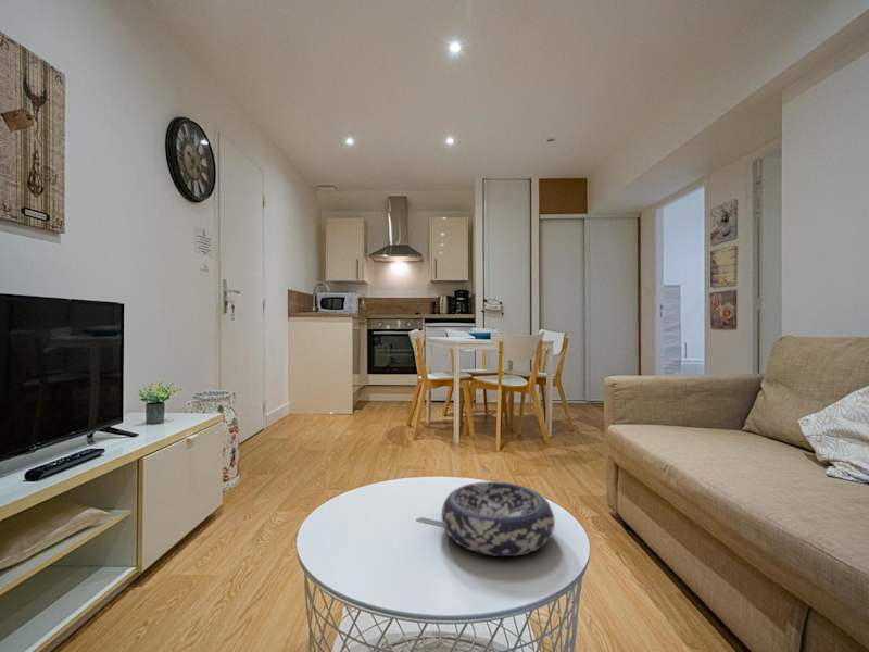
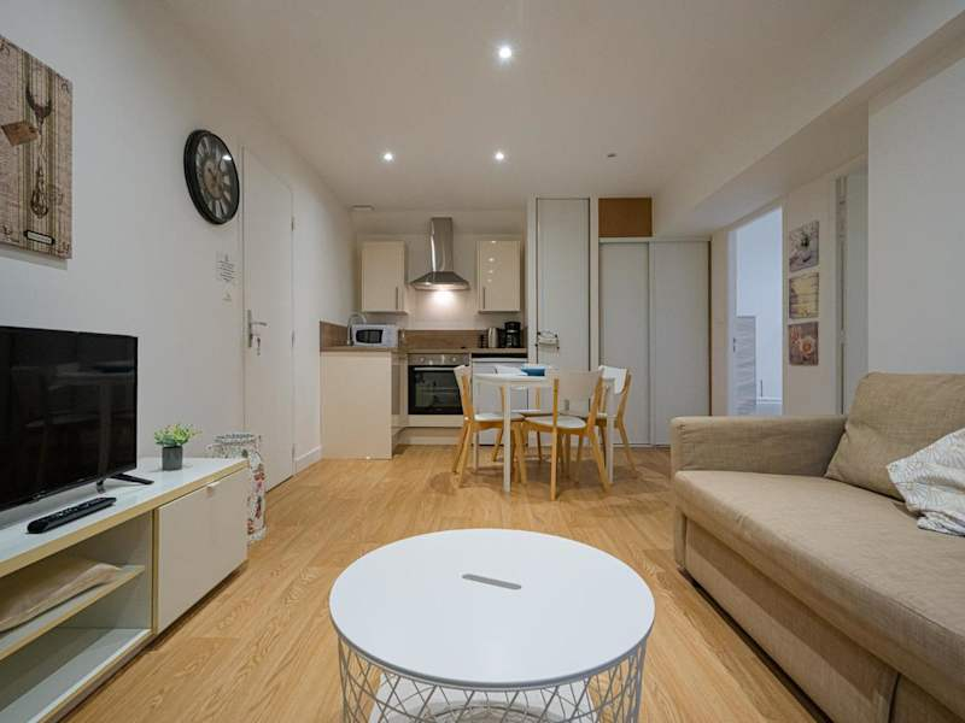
- decorative bowl (496, 515)
